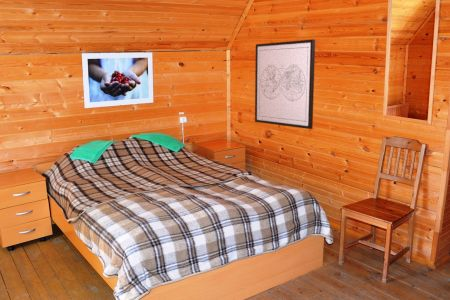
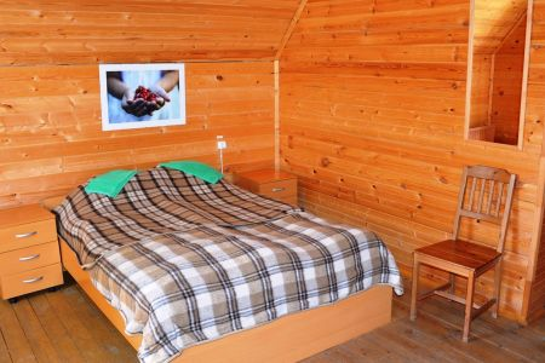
- wall art (282, 84)
